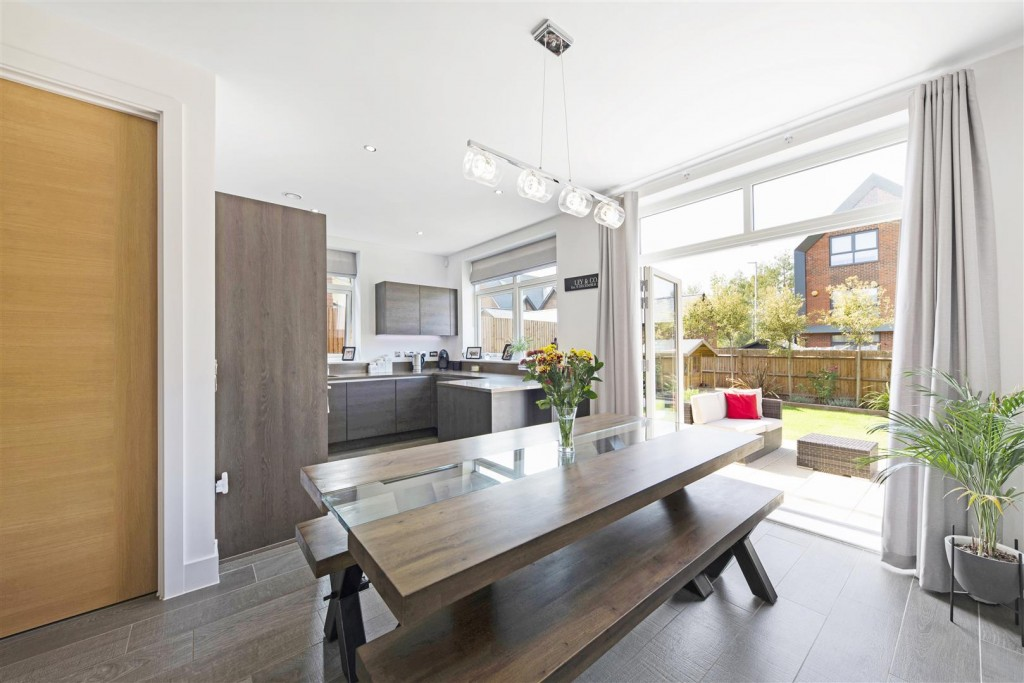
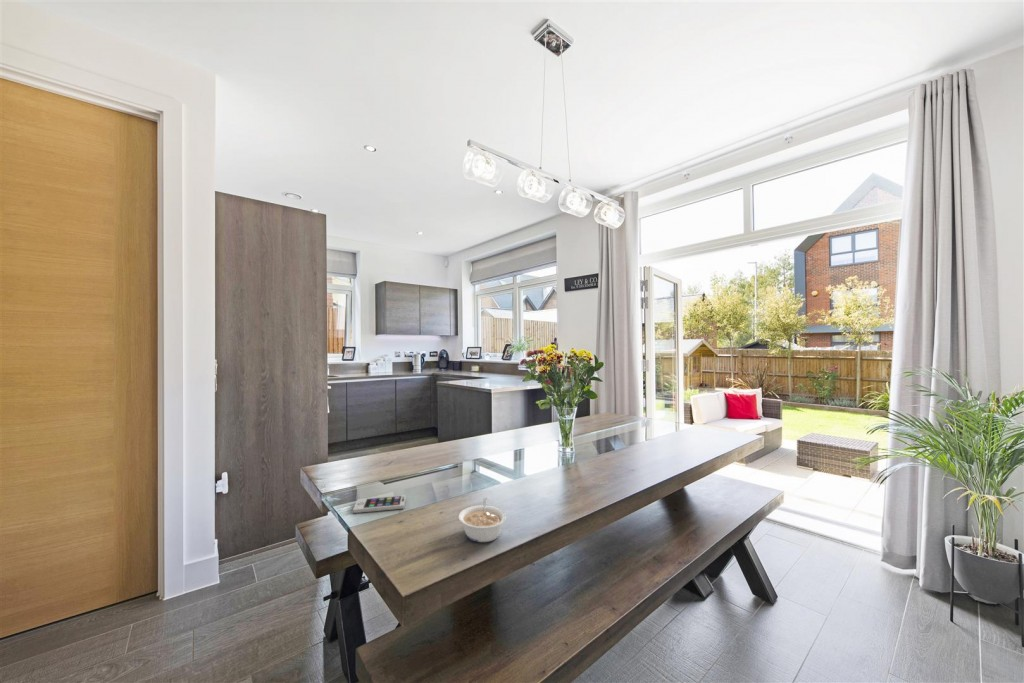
+ smartphone (380, 503)
+ legume (481, 522)
